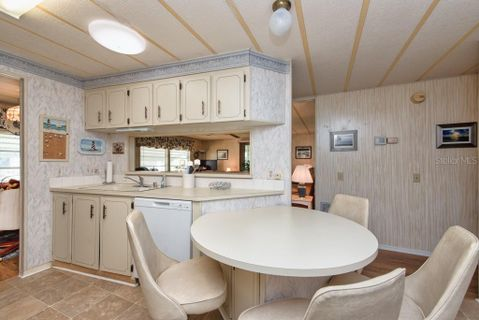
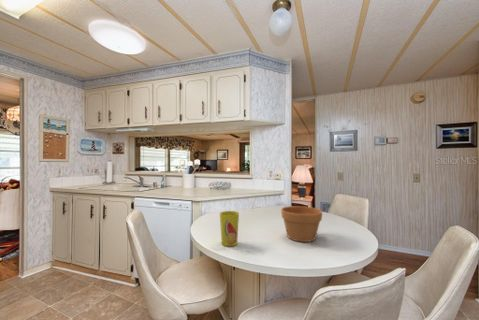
+ cup (229, 228)
+ flower pot (301, 223)
